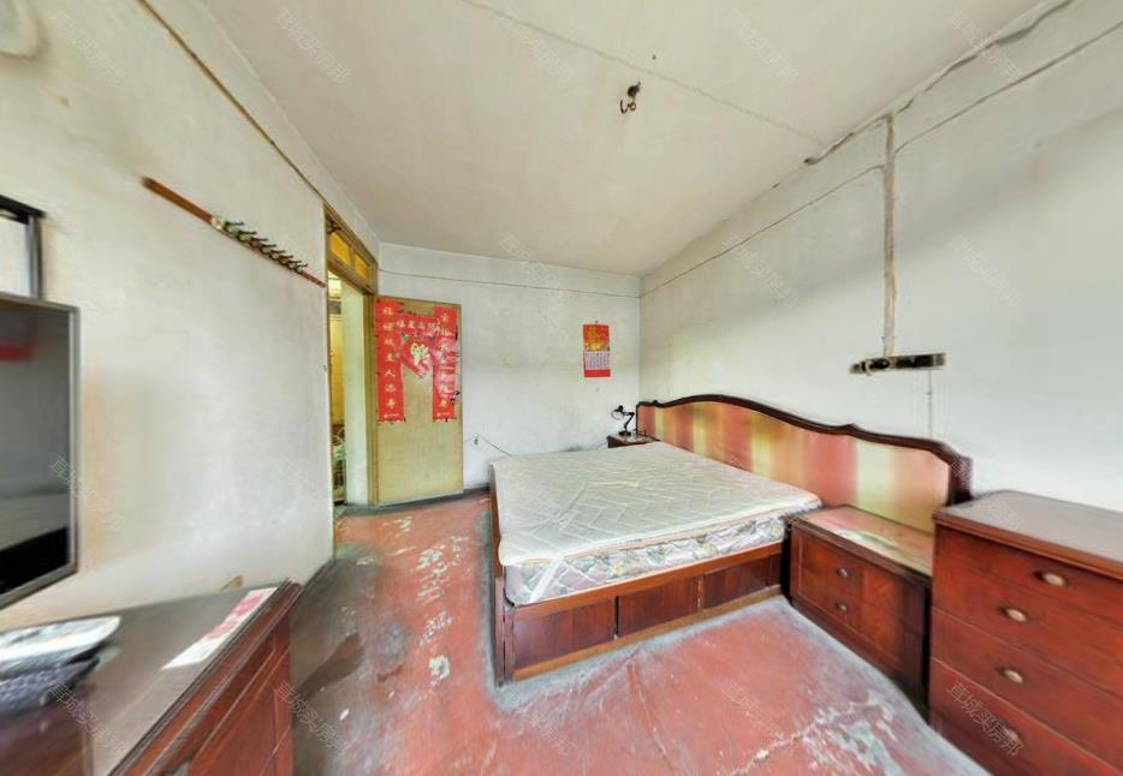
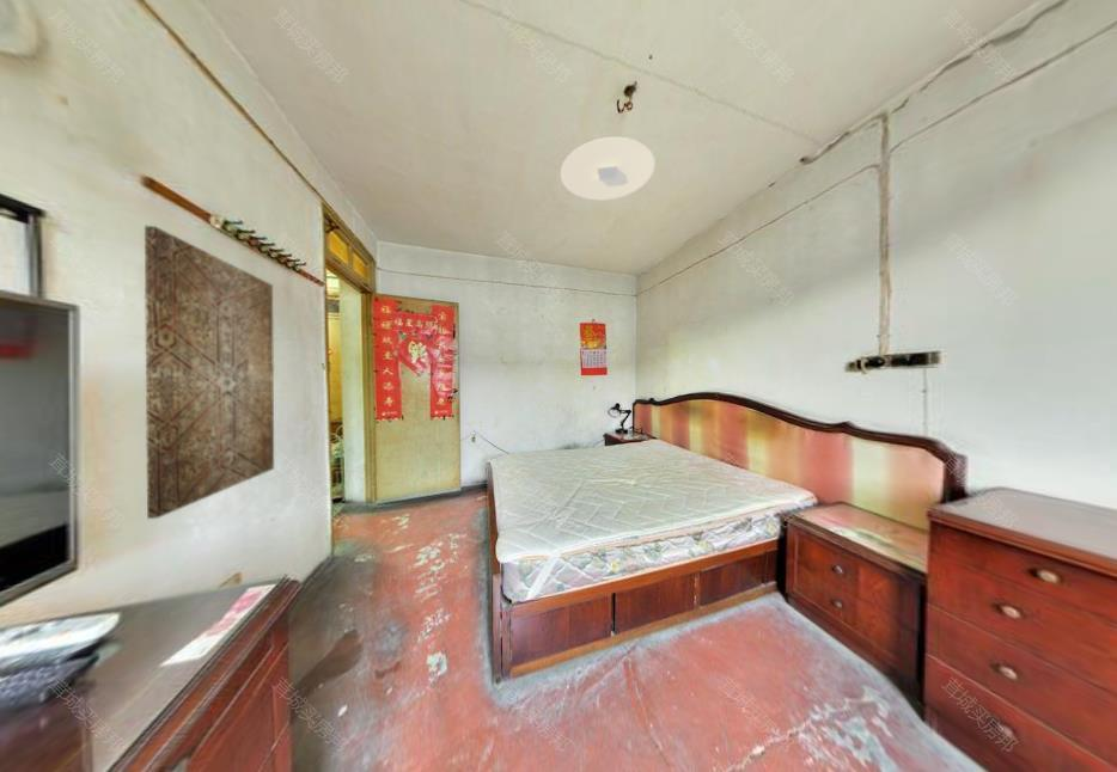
+ wall art (224, 375)
+ ceiling light (606, 169)
